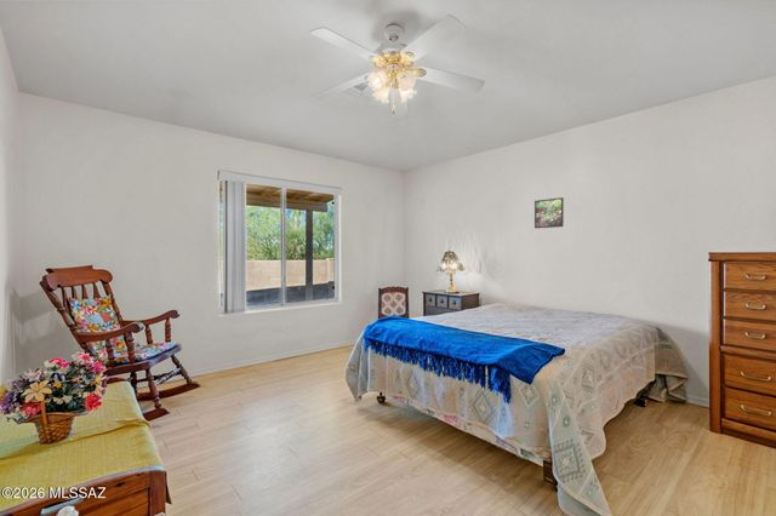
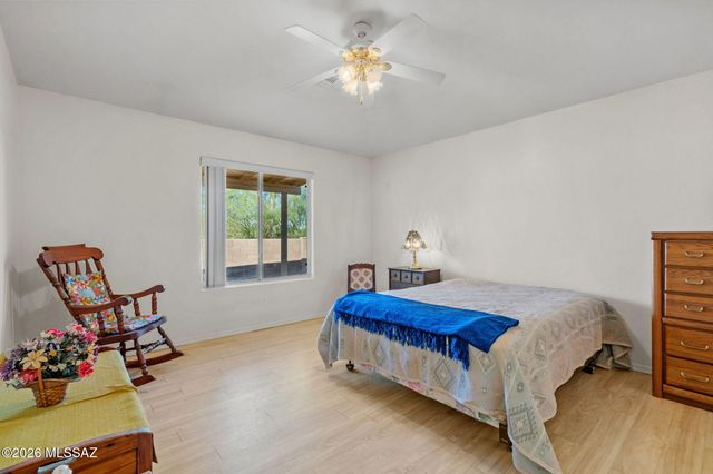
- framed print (548, 213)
